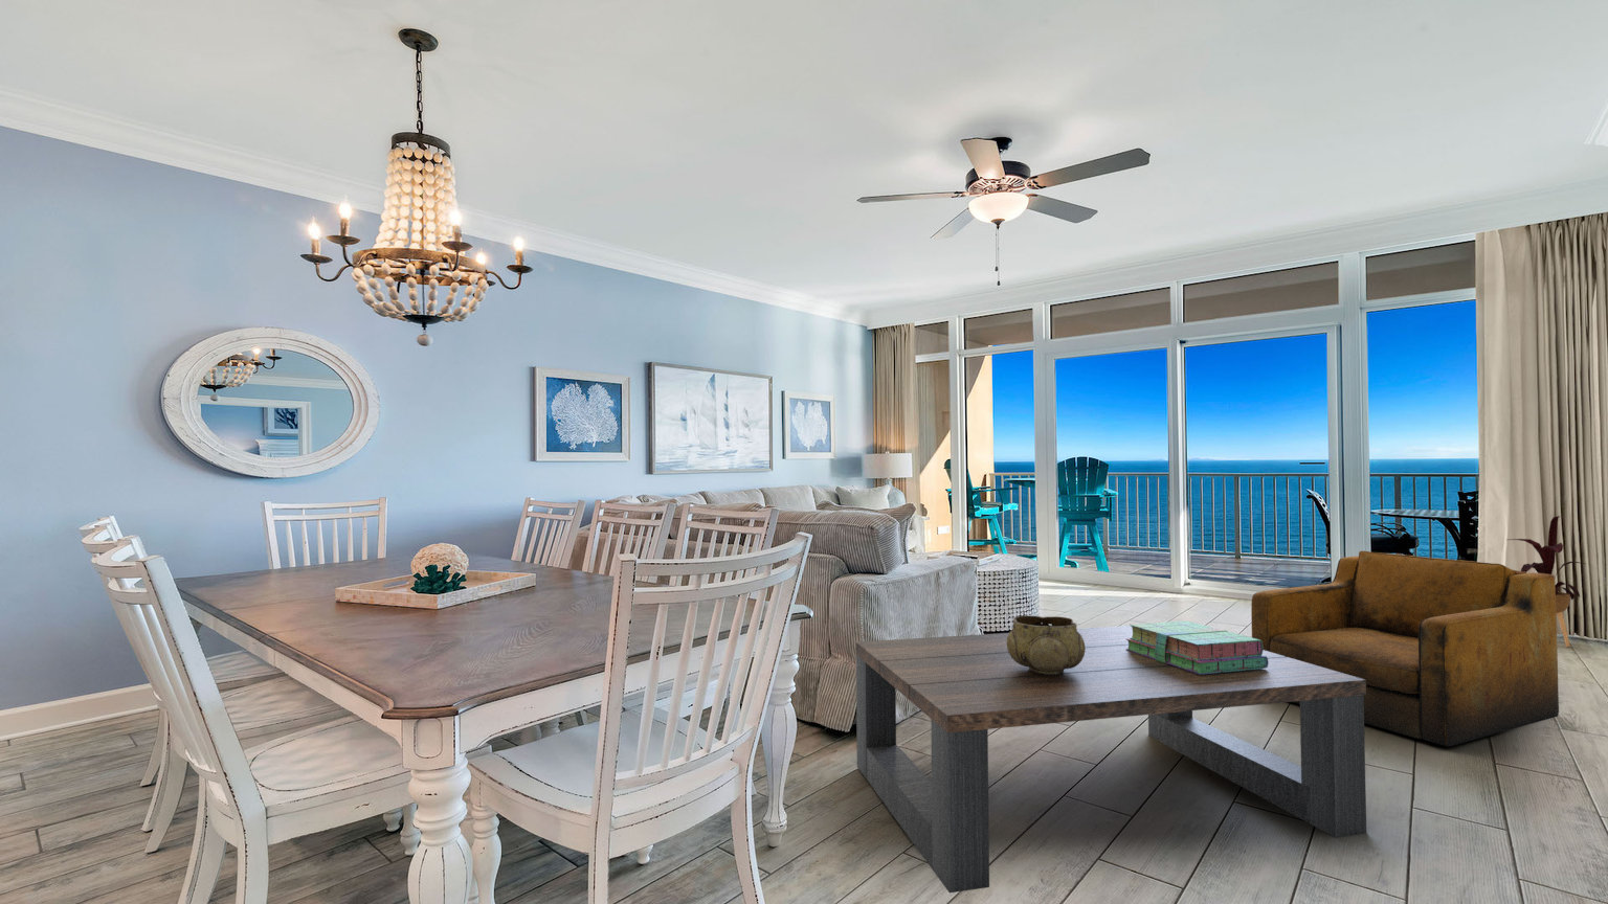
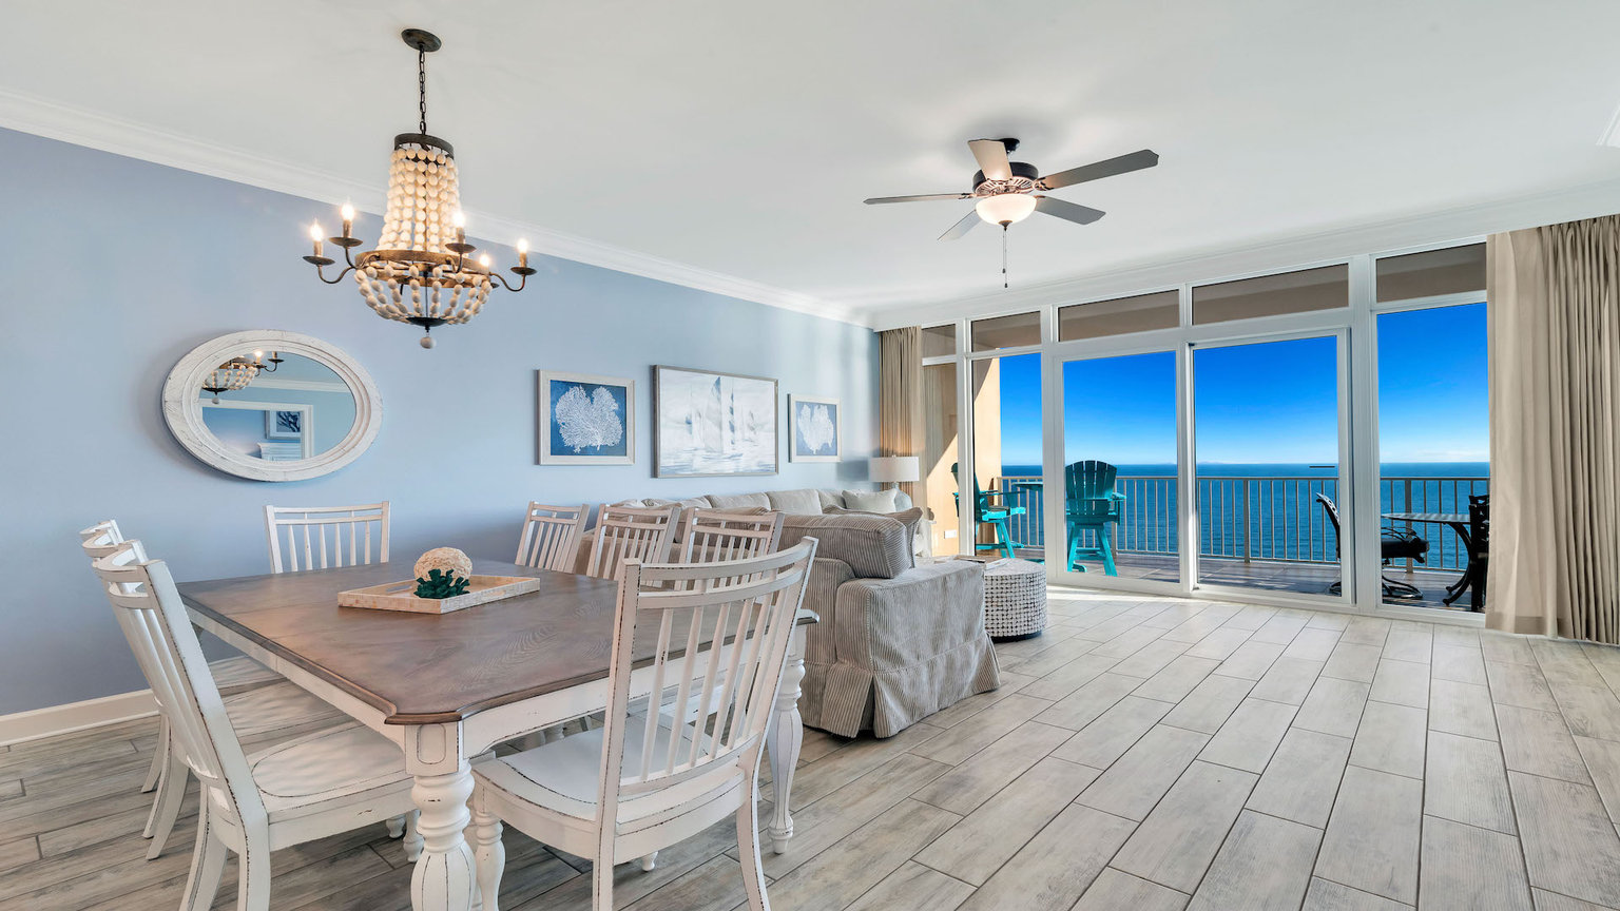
- decorative bowl (1045, 644)
- stack of books (1193, 644)
- coffee table (1083, 720)
- house plant (1540, 573)
- armchair (1395, 631)
